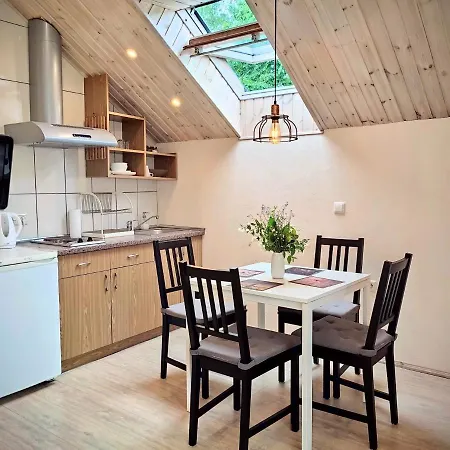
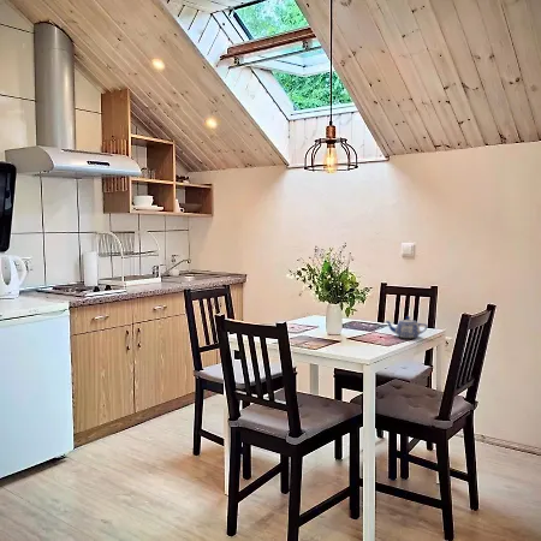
+ teapot (405, 326)
